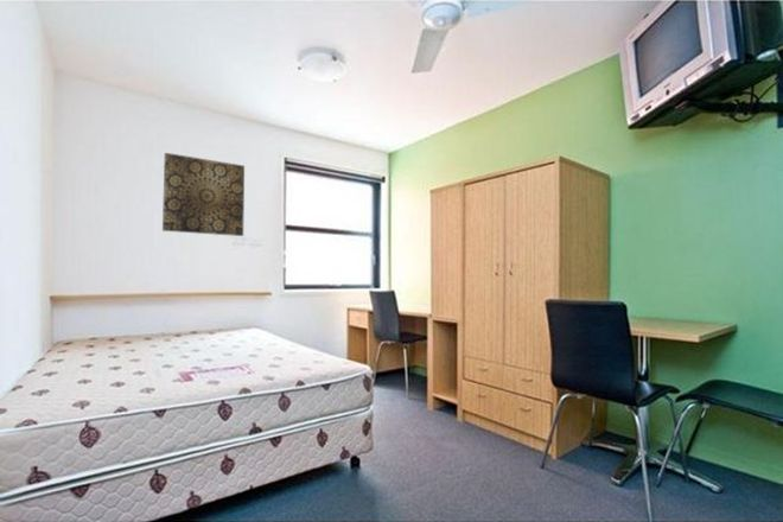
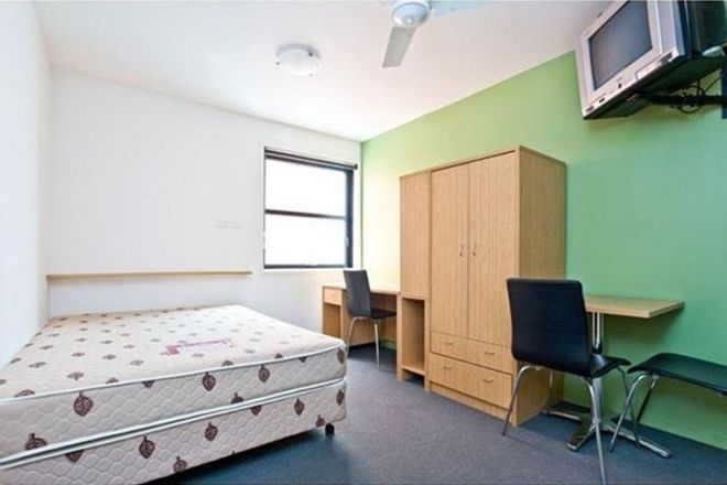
- wall art (205, 196)
